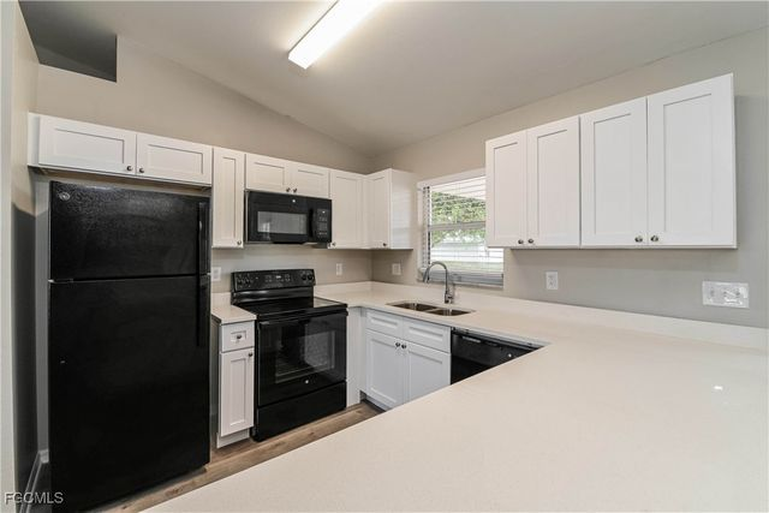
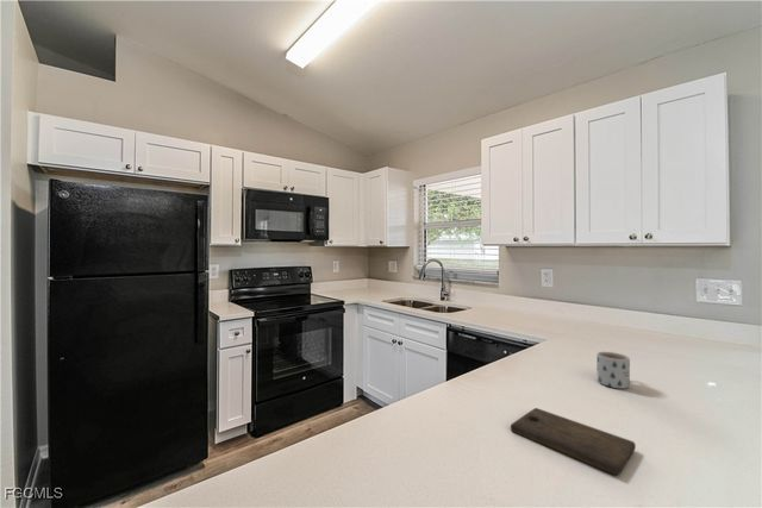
+ mug (614, 368)
+ cutting board (569, 435)
